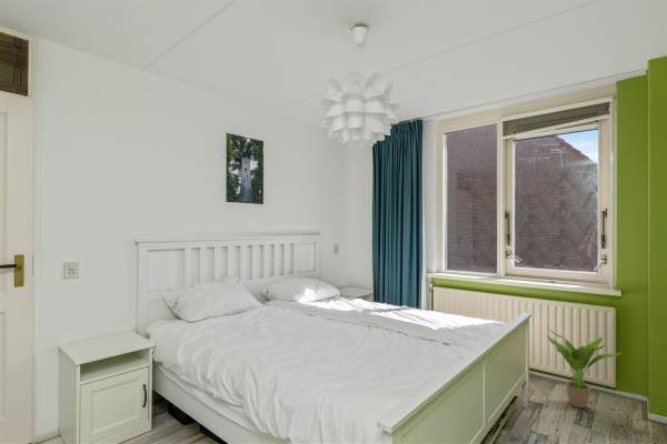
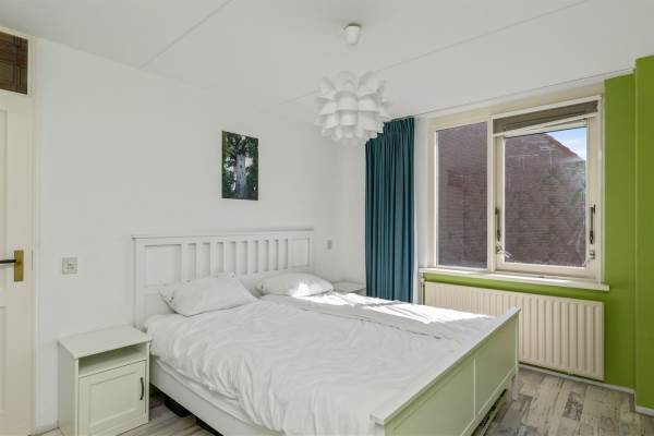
- potted plant (579, 367)
